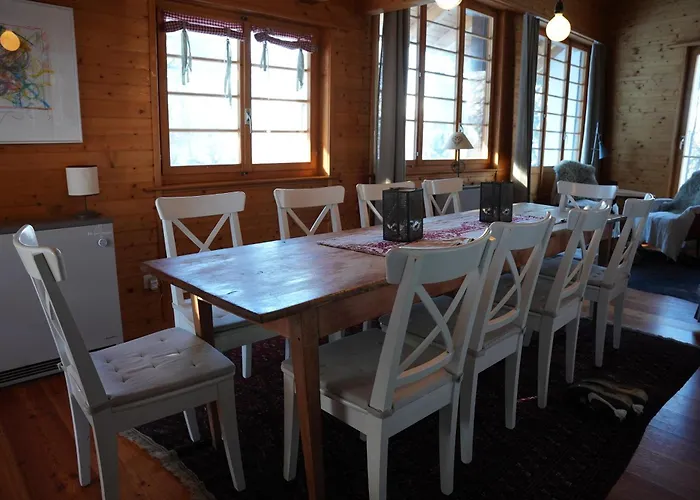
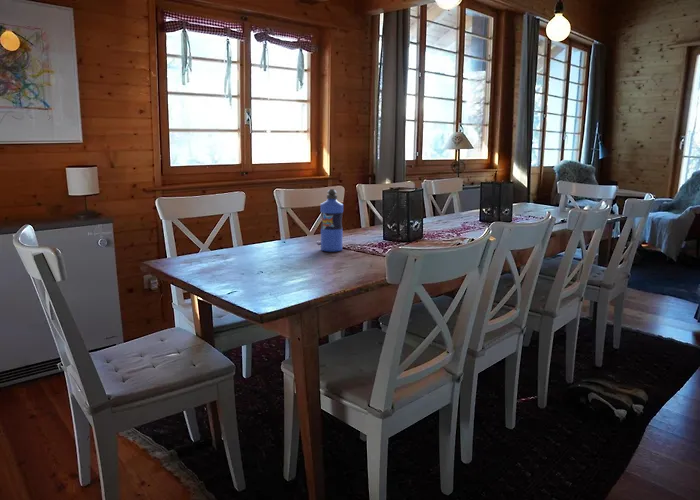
+ water bottle (331, 219)
